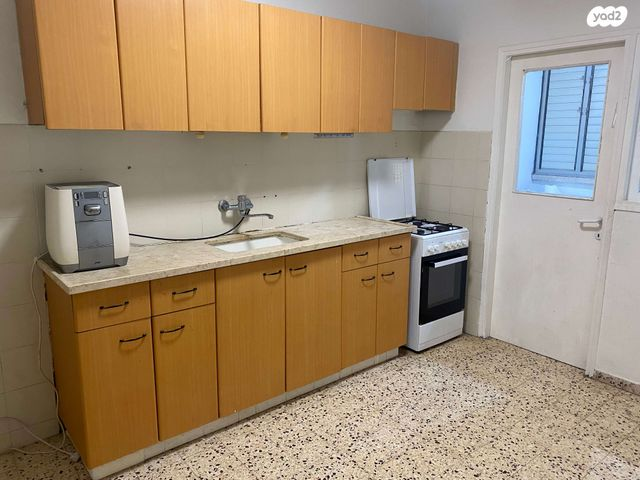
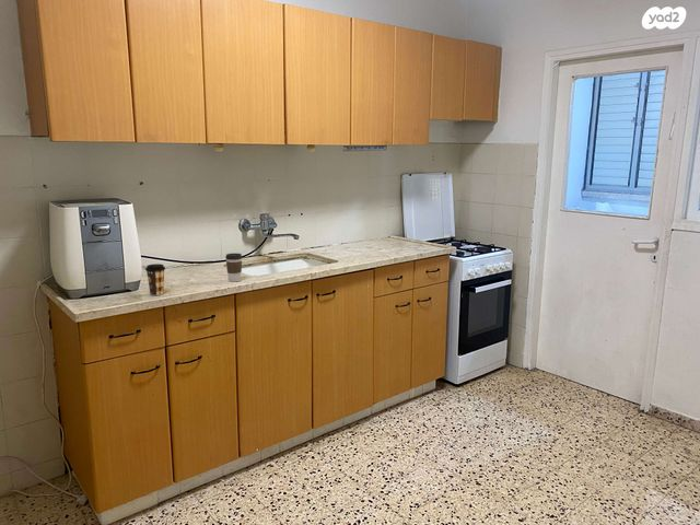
+ coffee cup (234, 267)
+ coffee cup (155, 279)
